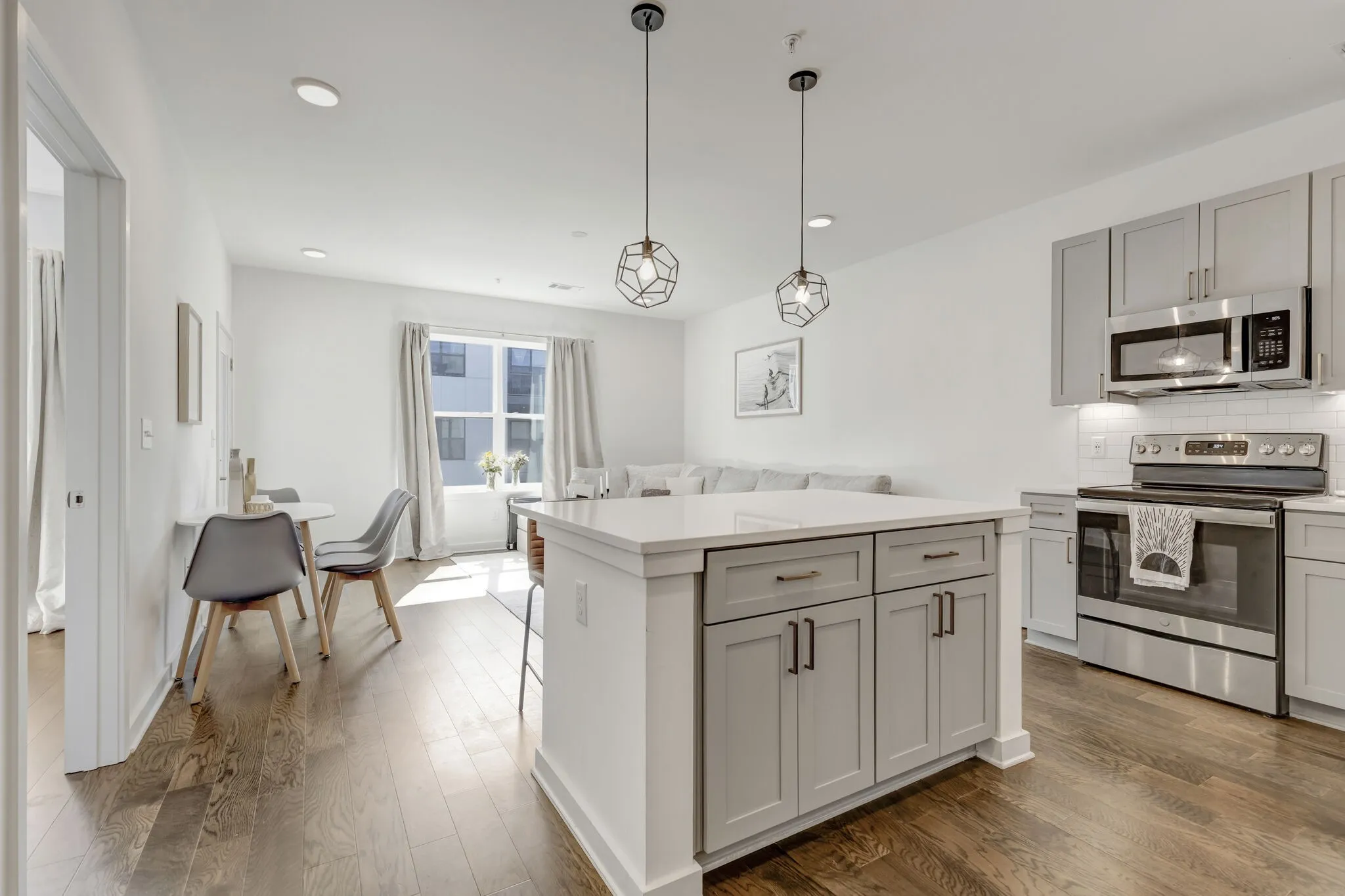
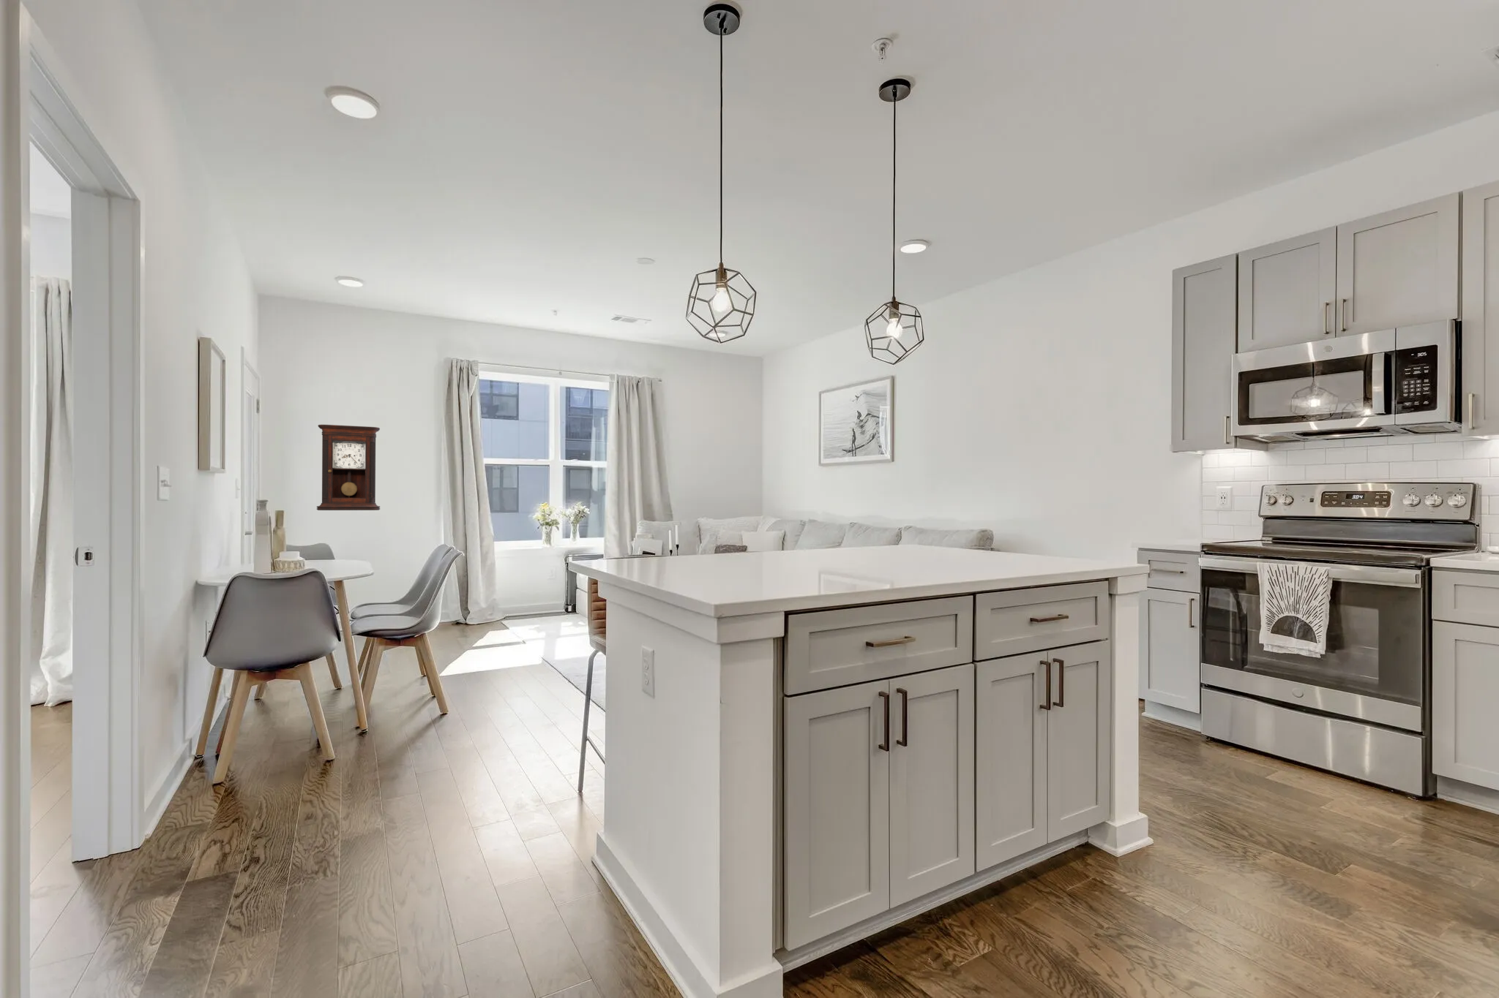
+ pendulum clock (349, 468)
